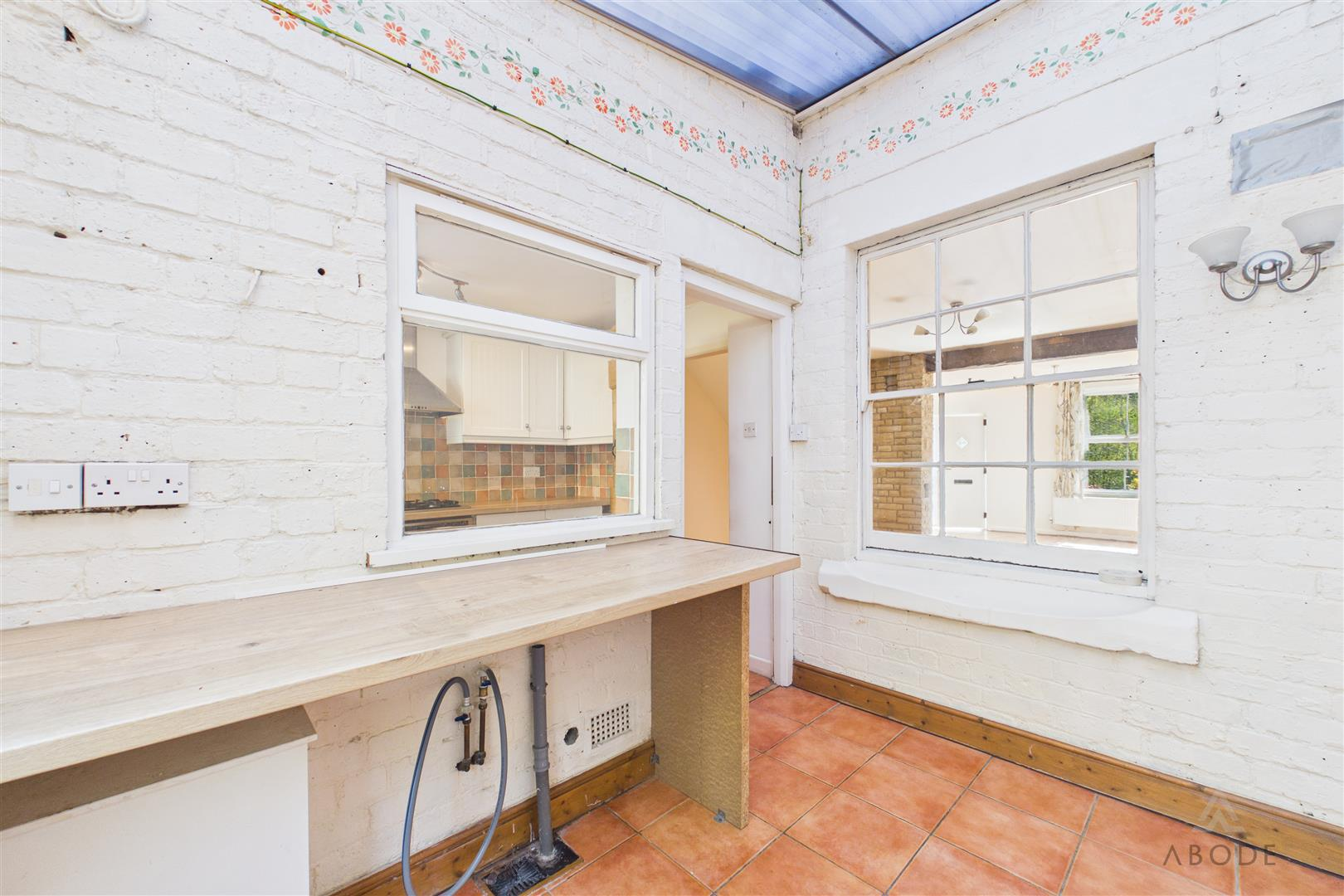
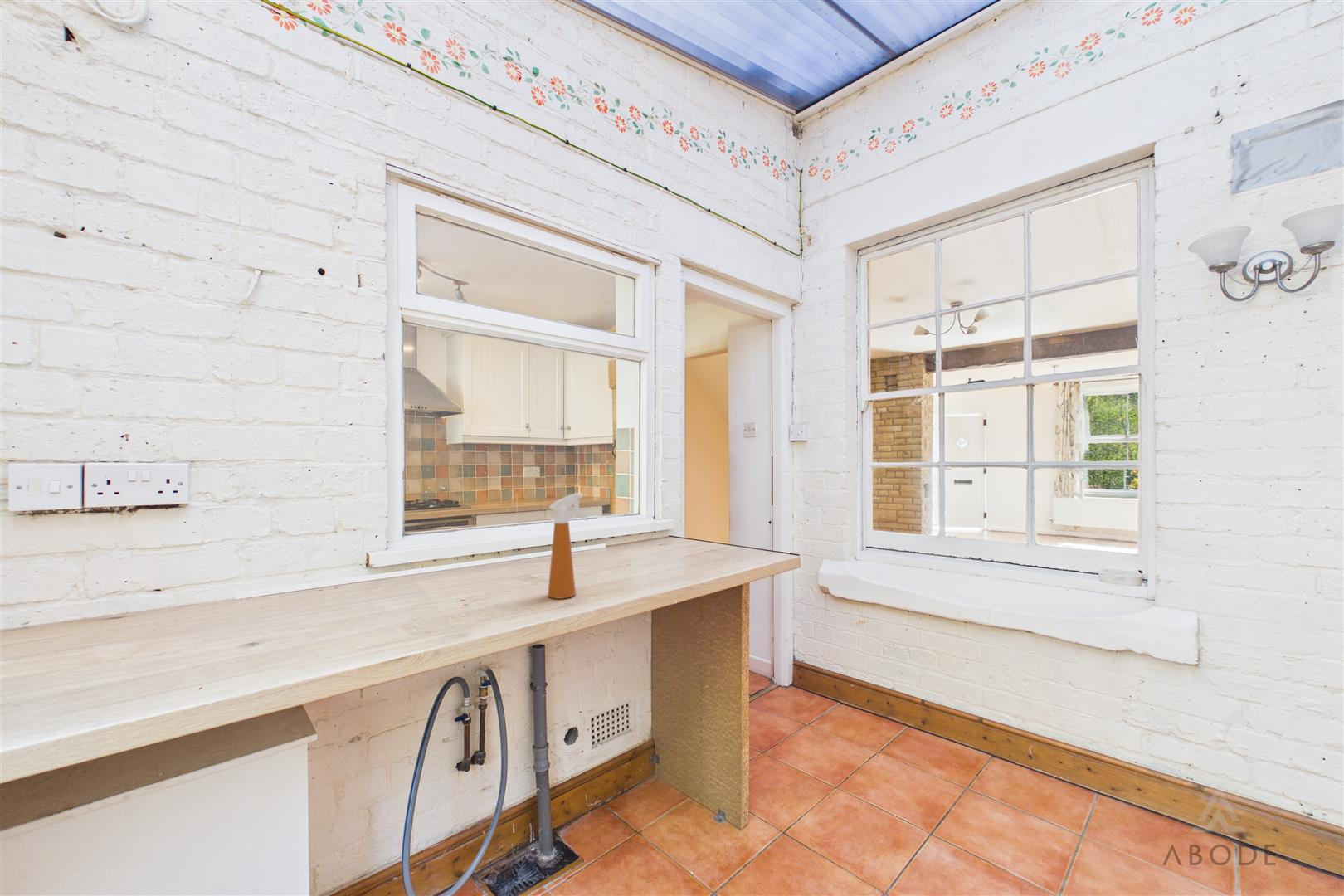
+ spray bottle (568, 543)
